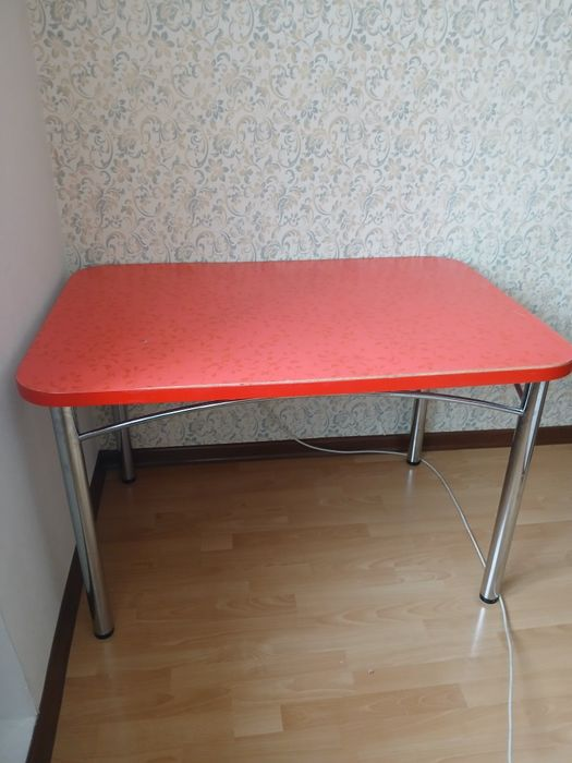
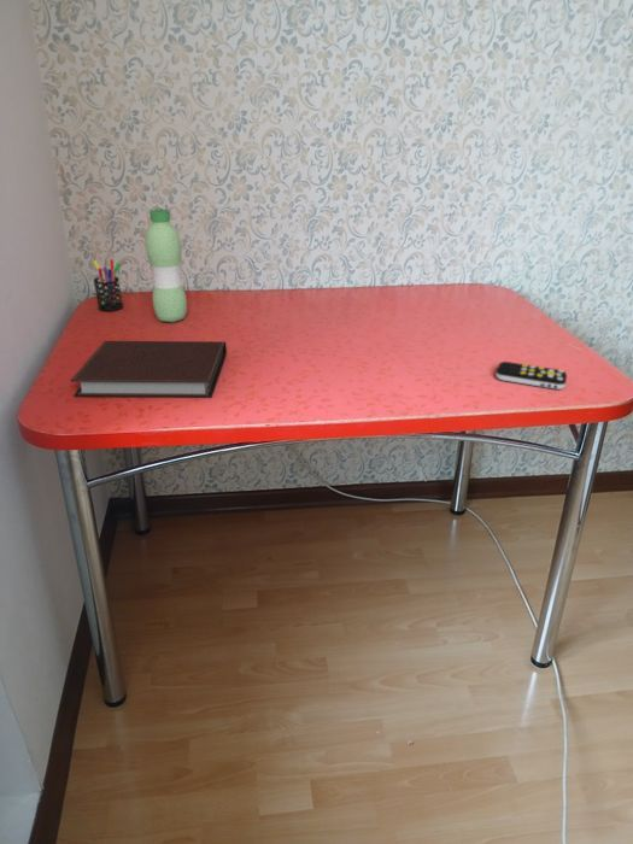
+ water bottle (165, 266)
+ pen holder (110, 282)
+ notebook (154, 365)
+ remote control (531, 374)
